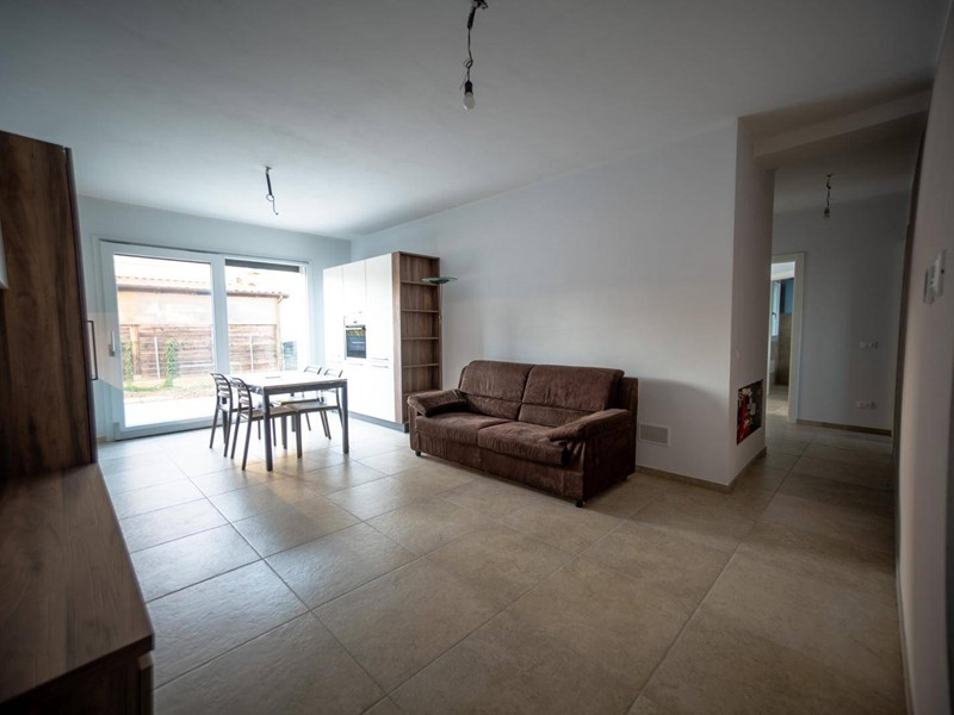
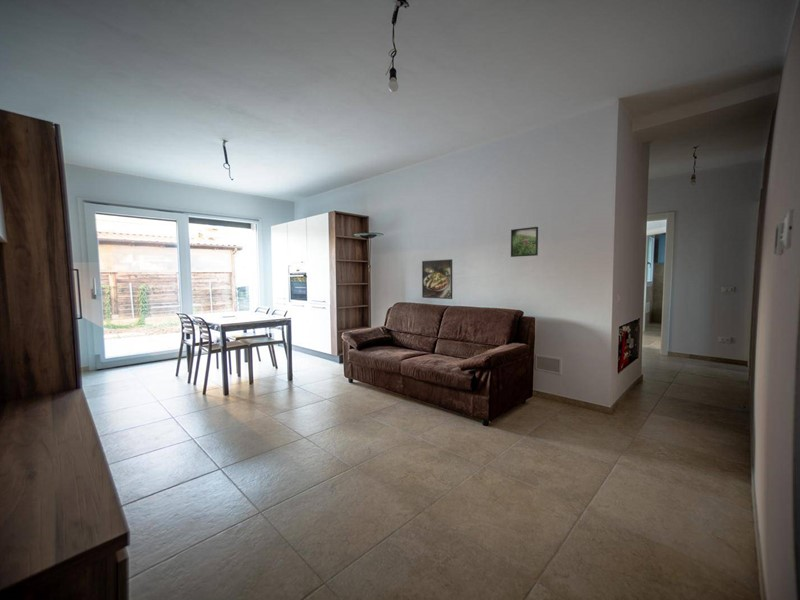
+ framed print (524, 242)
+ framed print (436, 279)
